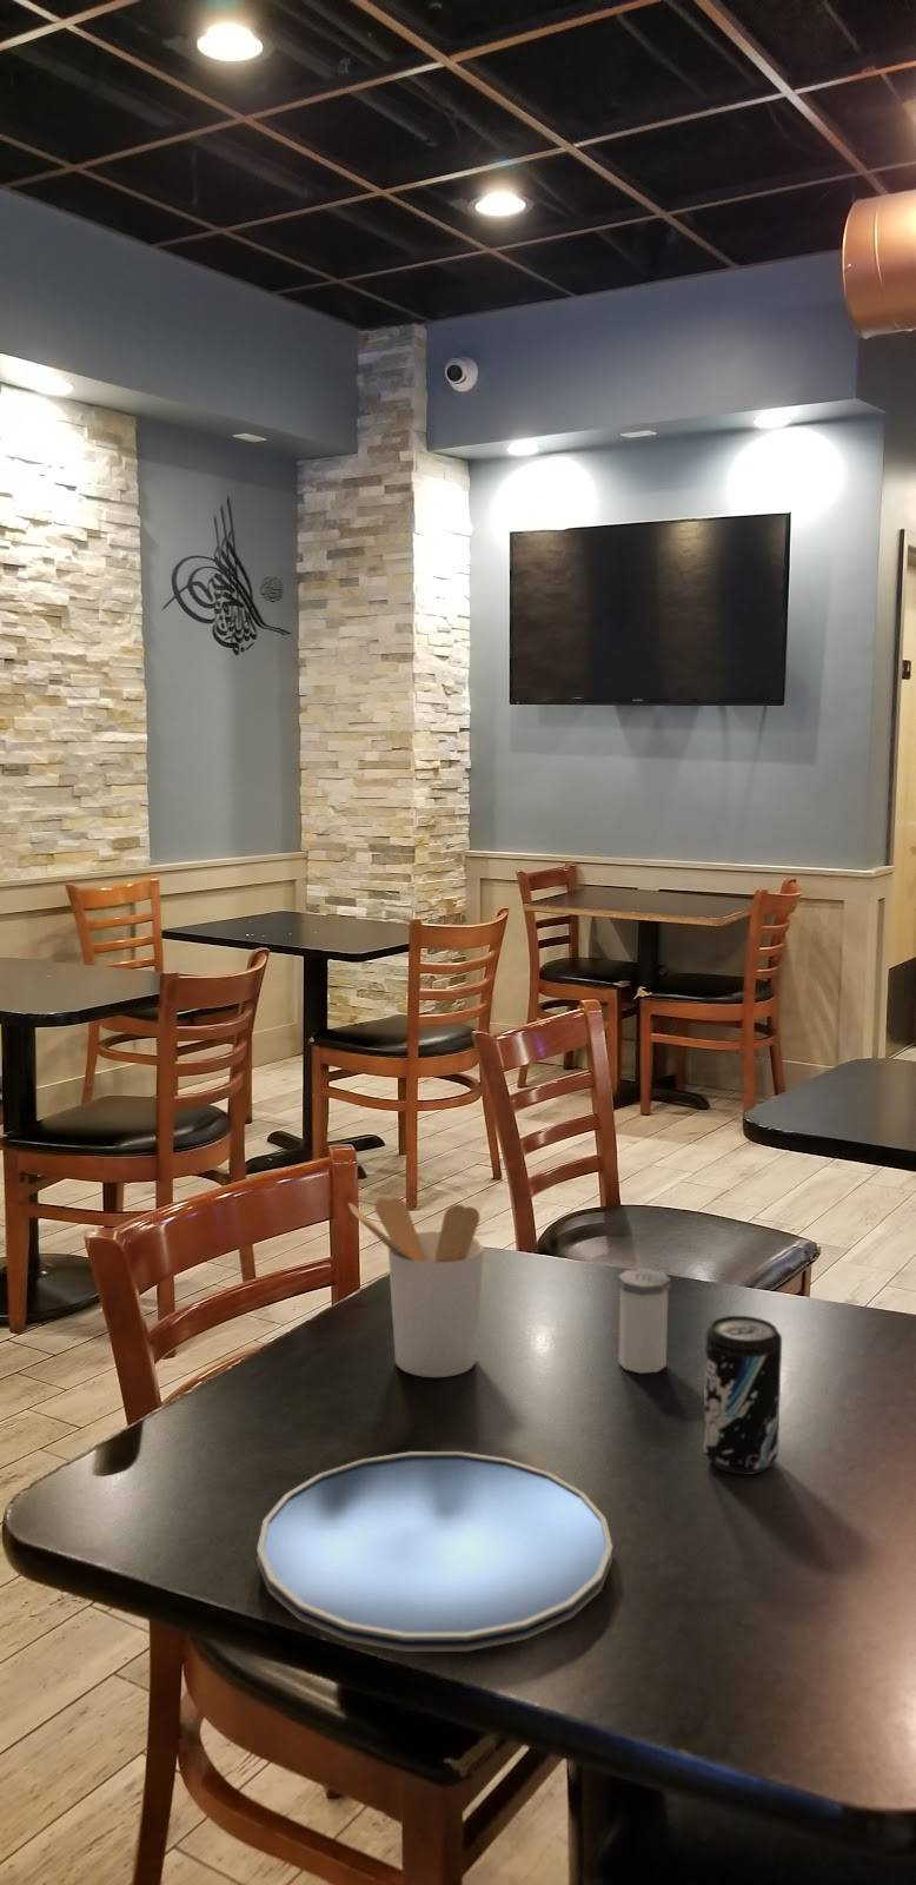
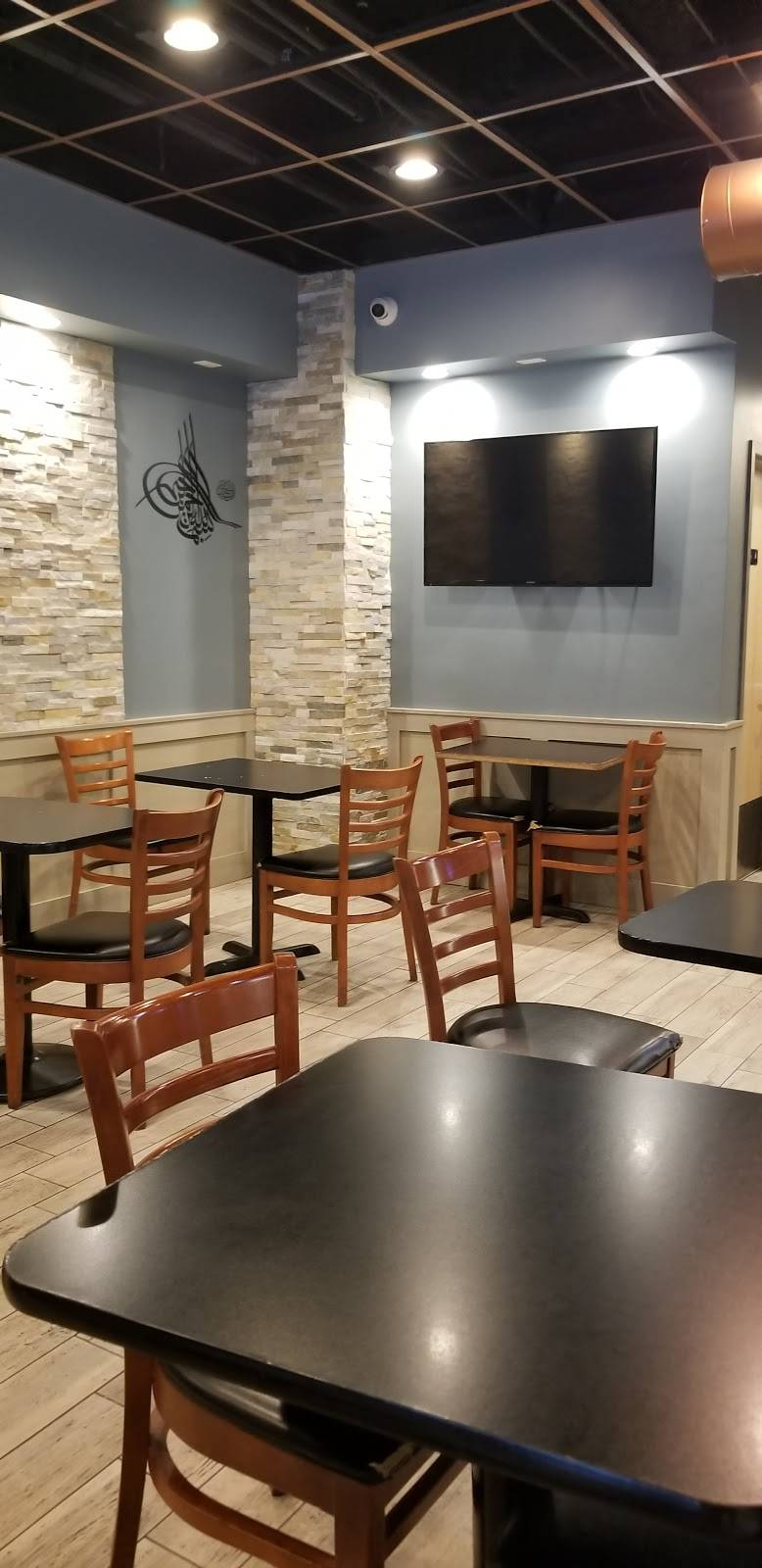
- salt shaker (643, 1321)
- plate (434, 1546)
- utensil holder (414, 1280)
- beverage can (742, 1393)
